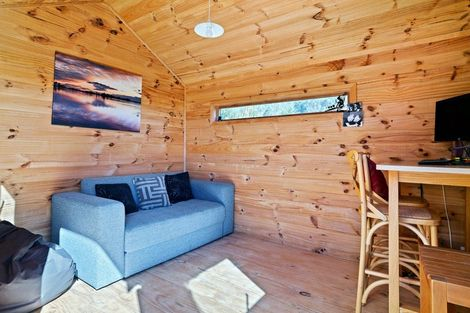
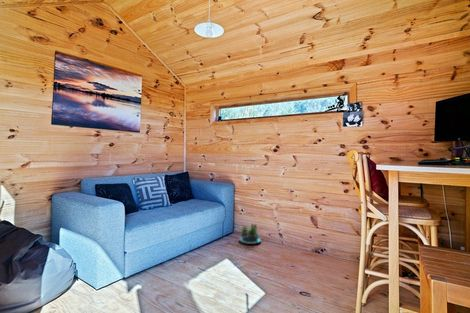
+ potted plant (251, 233)
